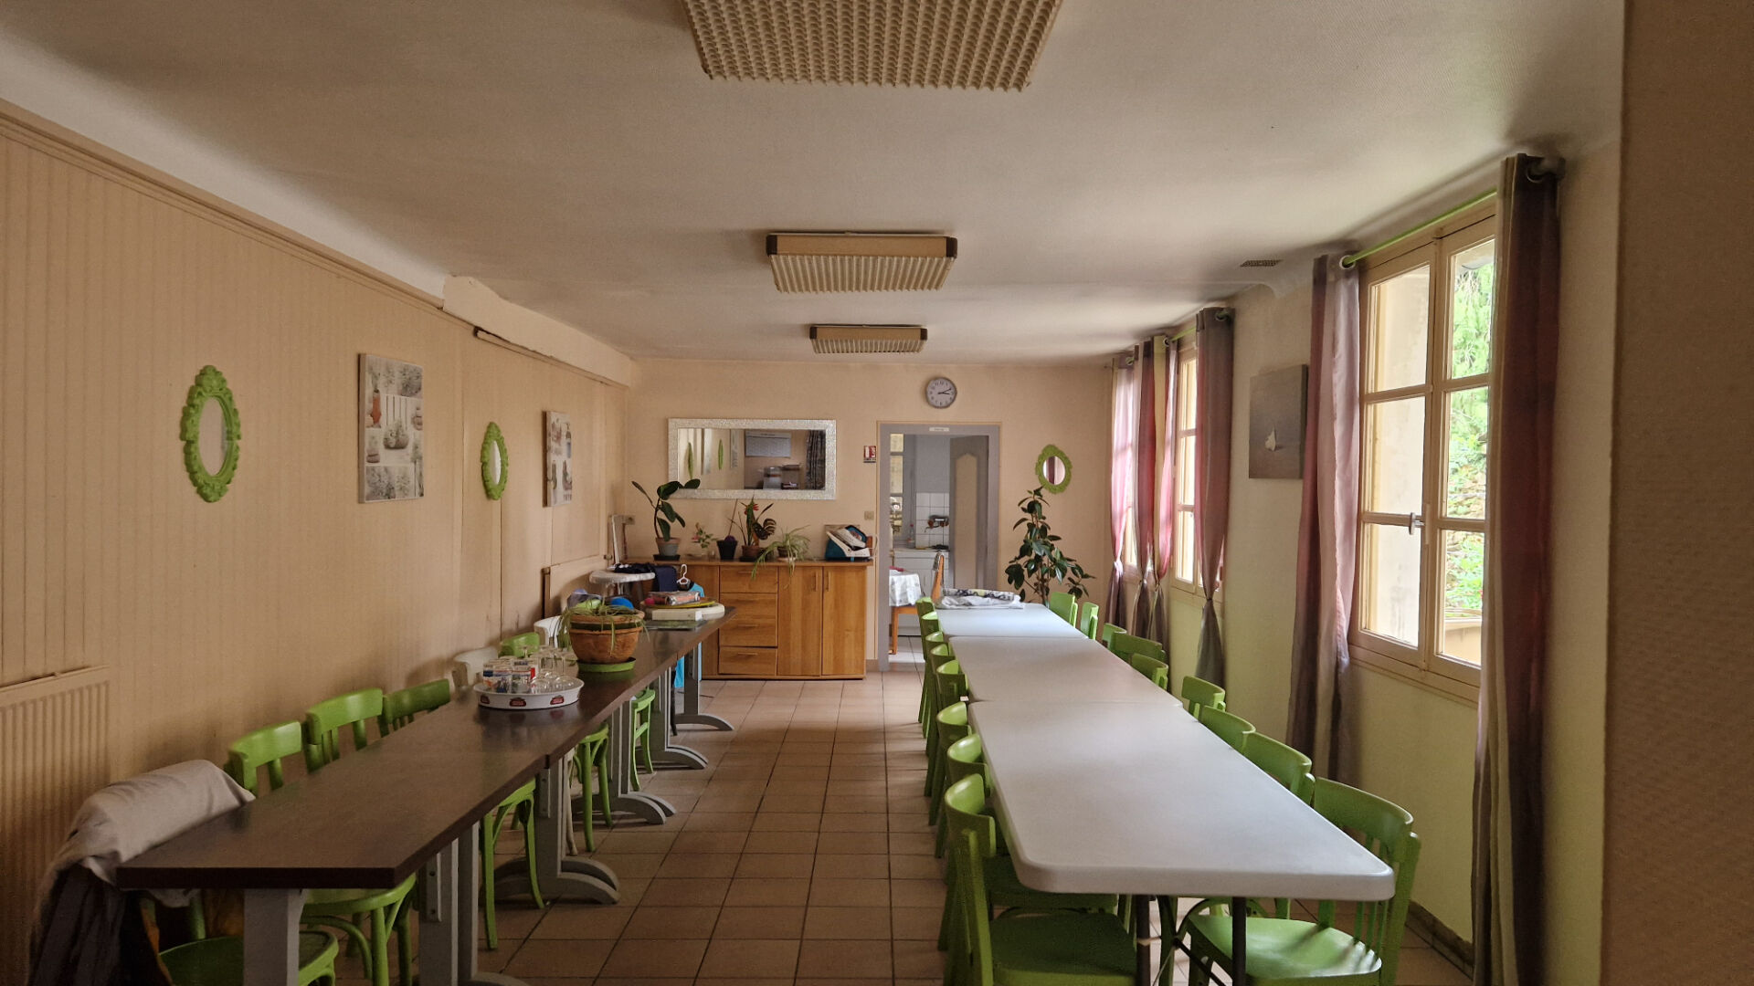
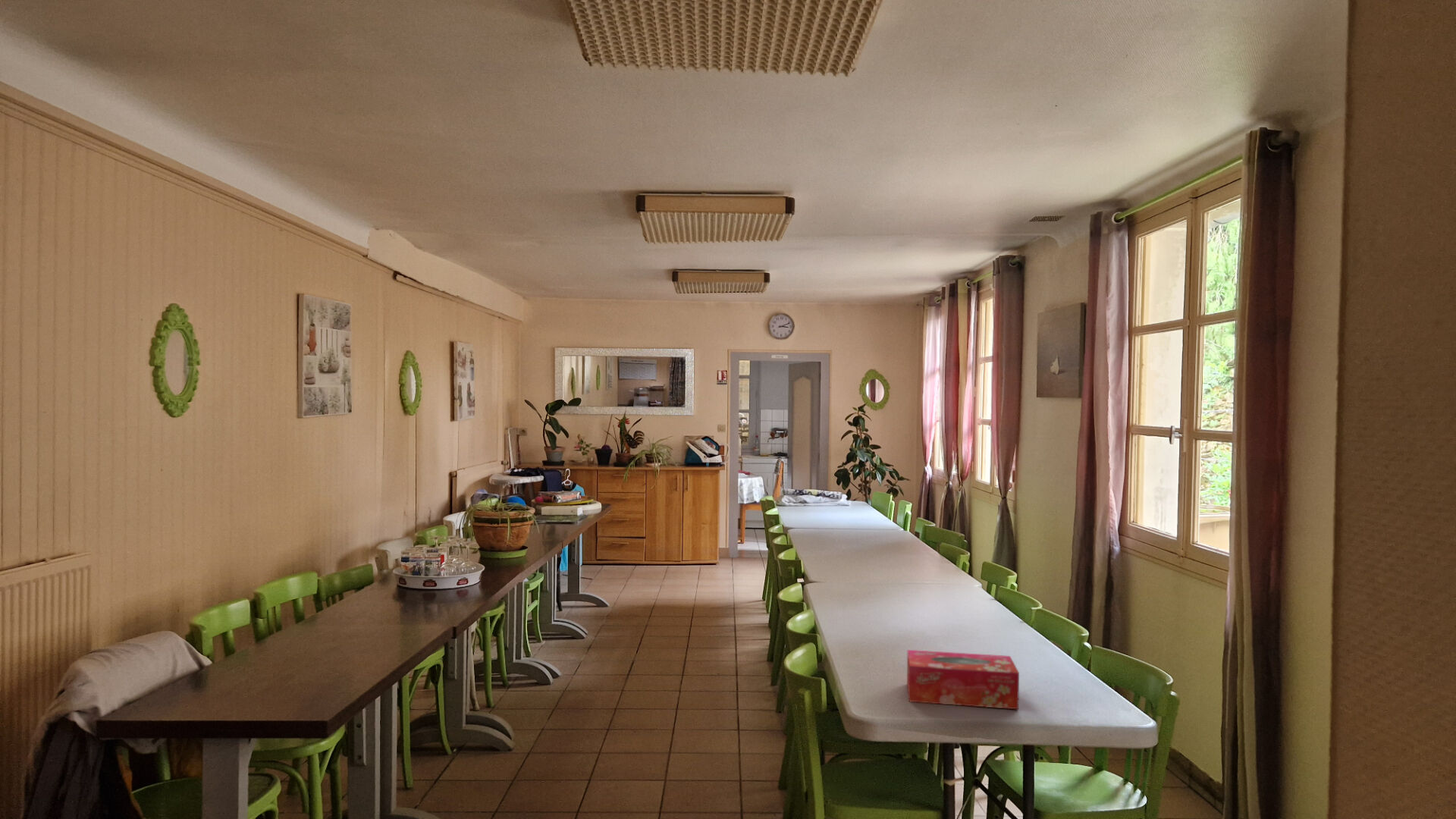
+ tissue box (960, 678)
